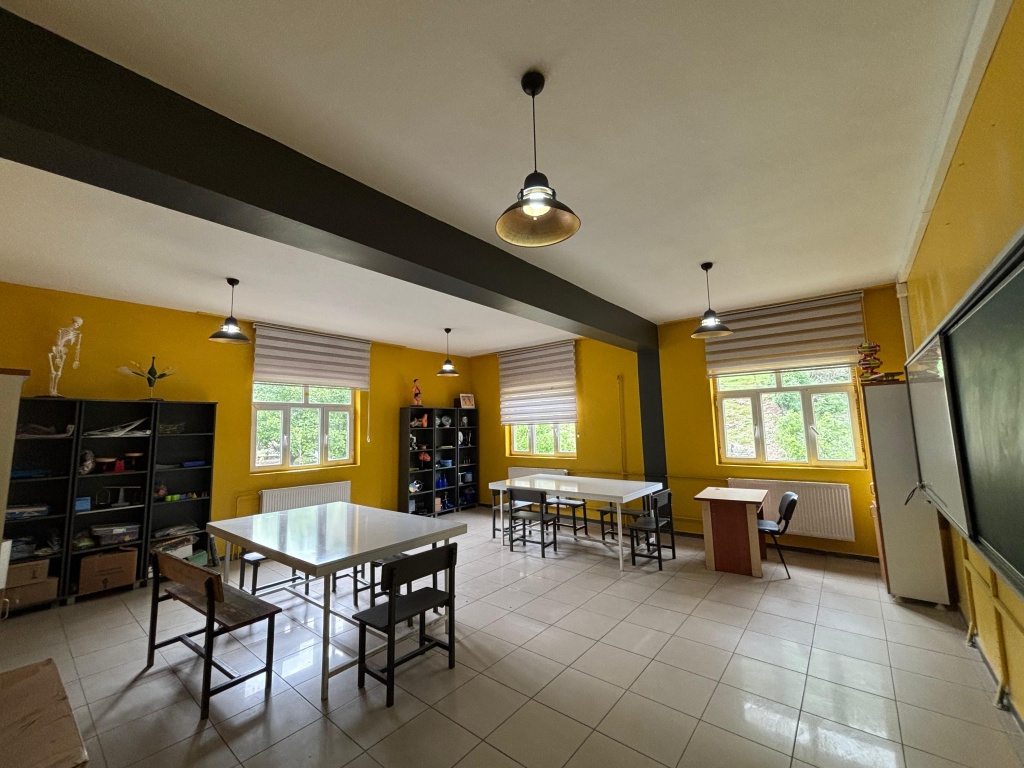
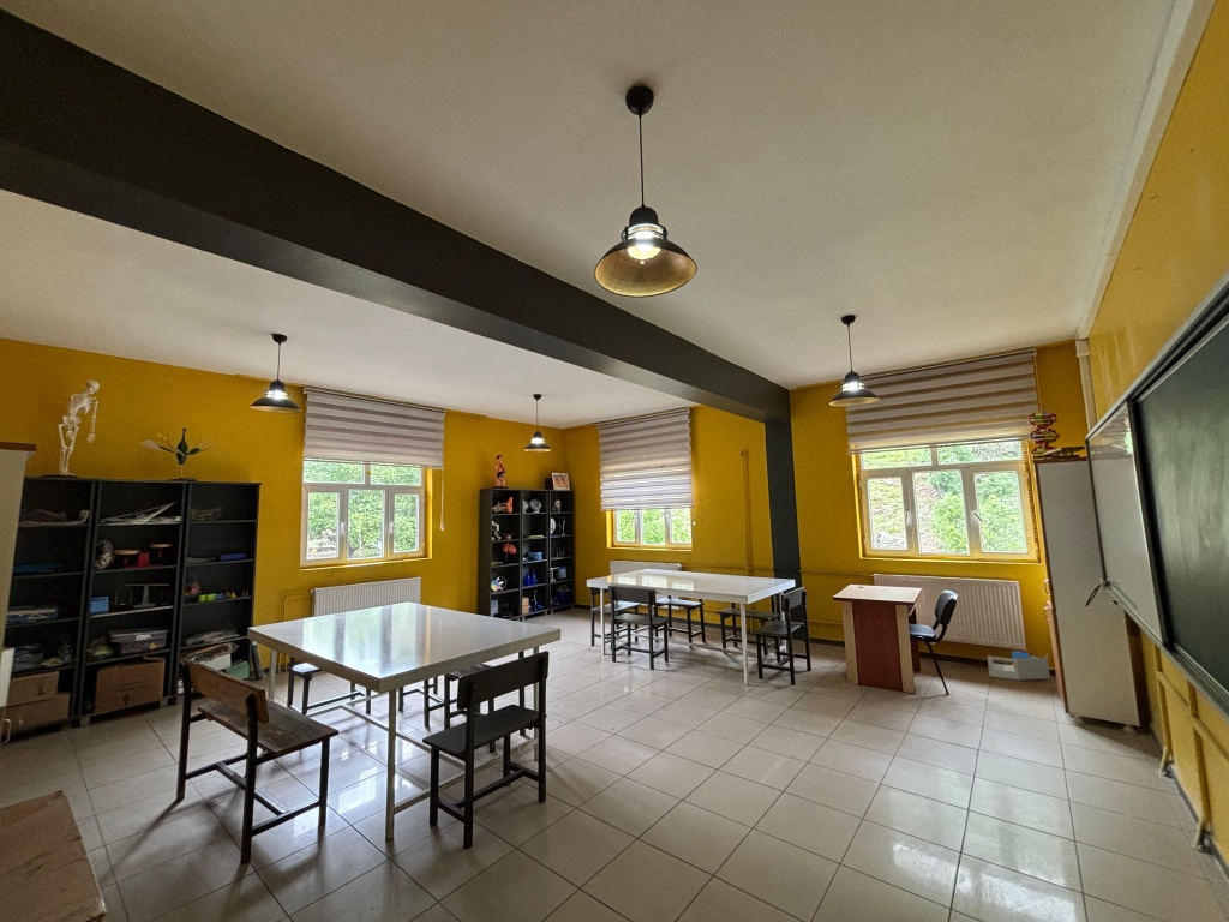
+ storage bin (1018, 664)
